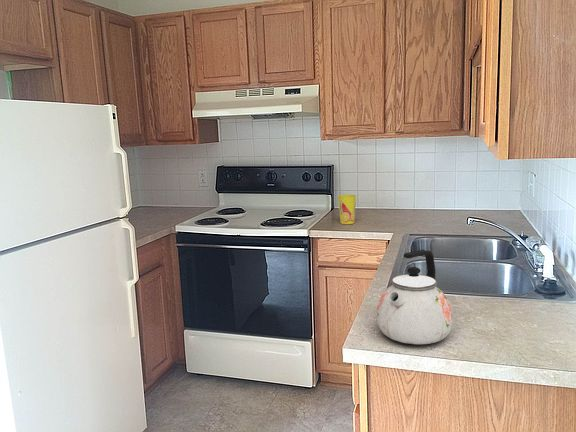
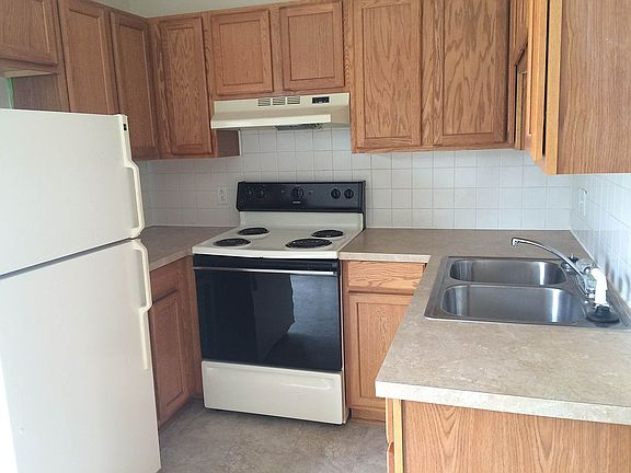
- kettle (413, 293)
- cup (347, 209)
